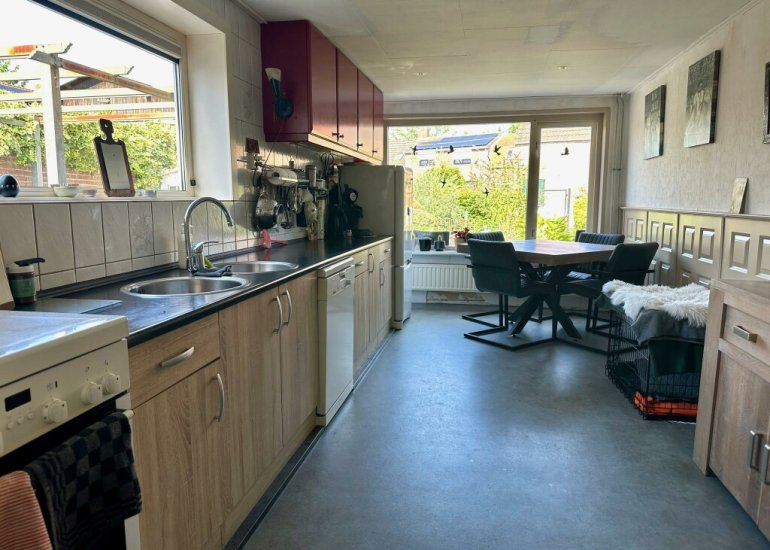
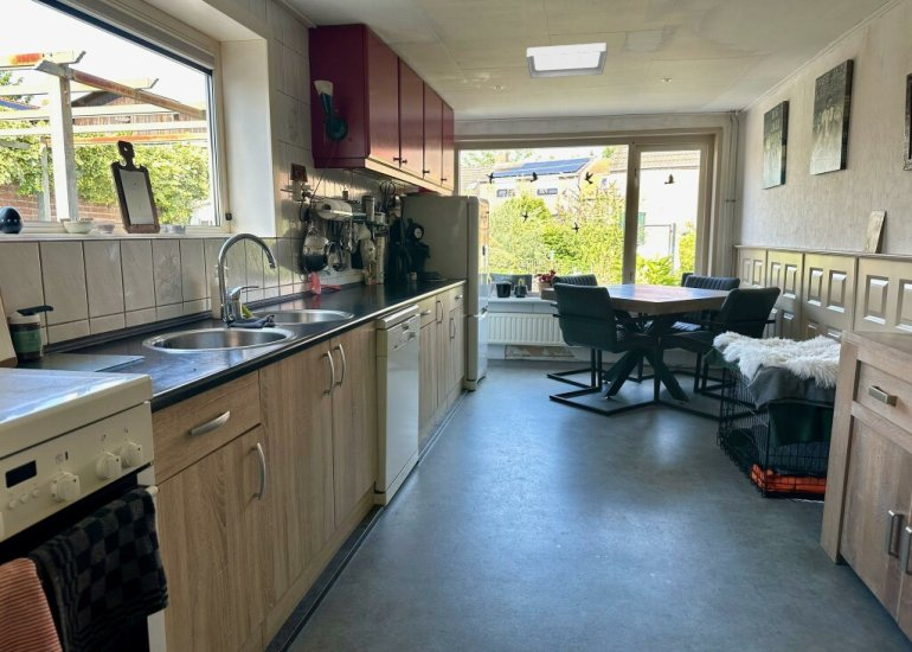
+ ceiling light (566, 62)
